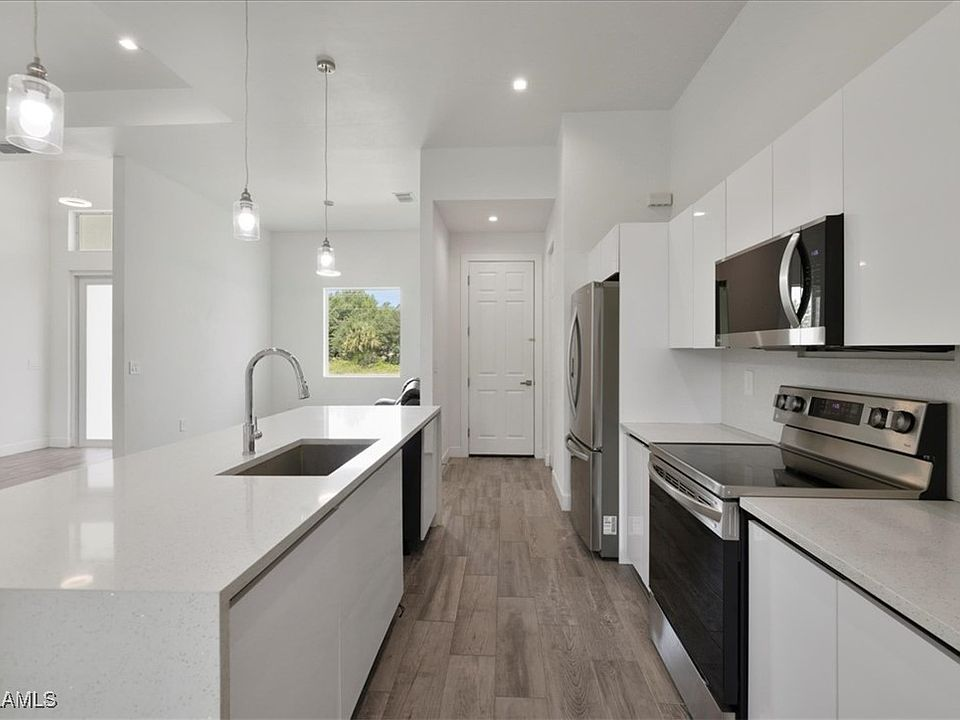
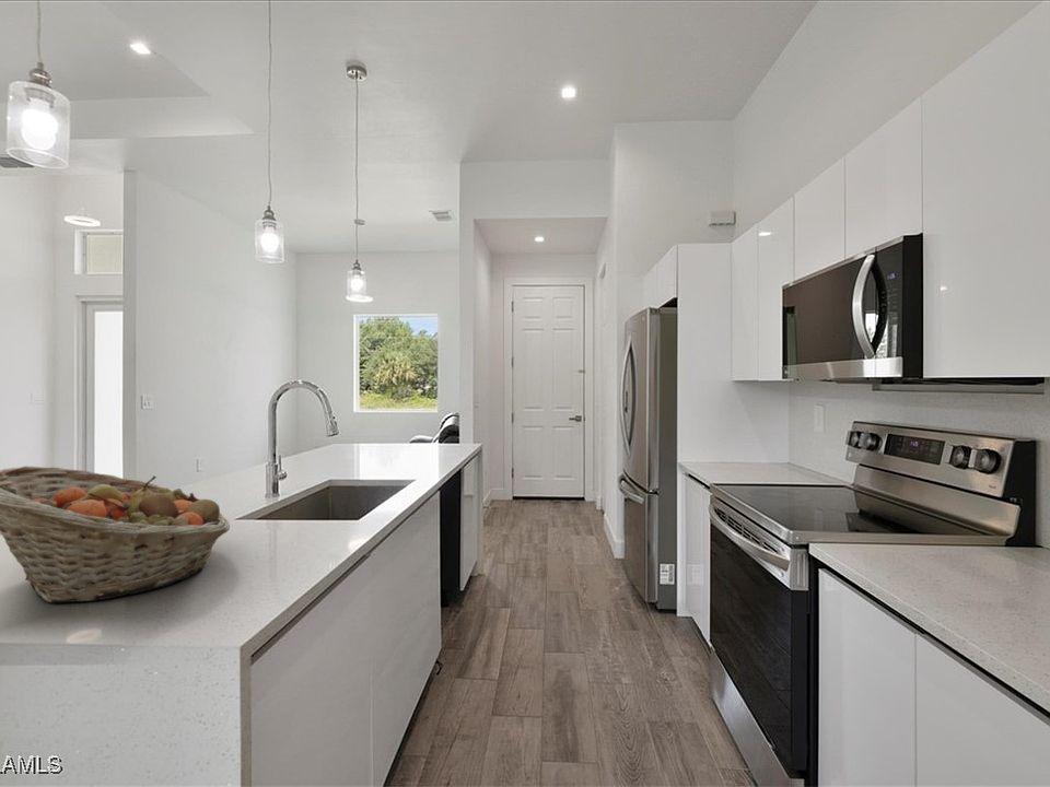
+ fruit basket (114, 518)
